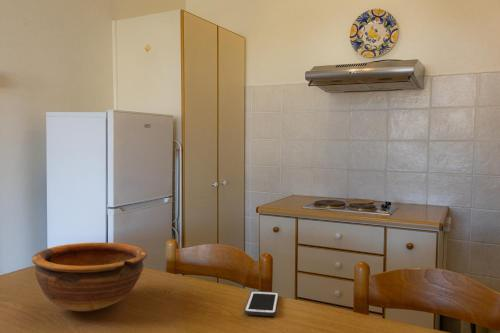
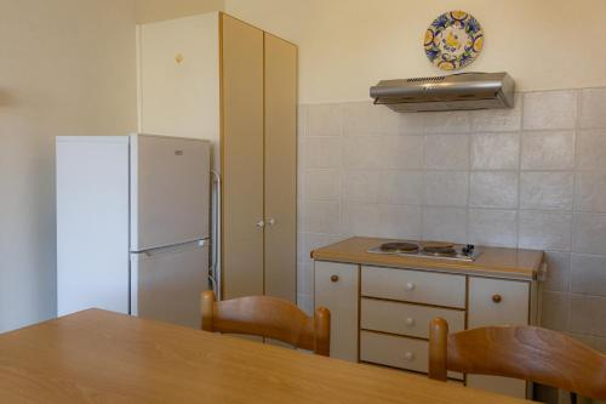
- bowl (92, 277)
- cell phone (262, 302)
